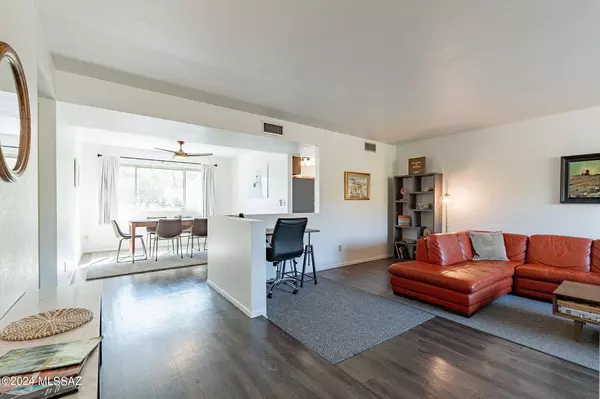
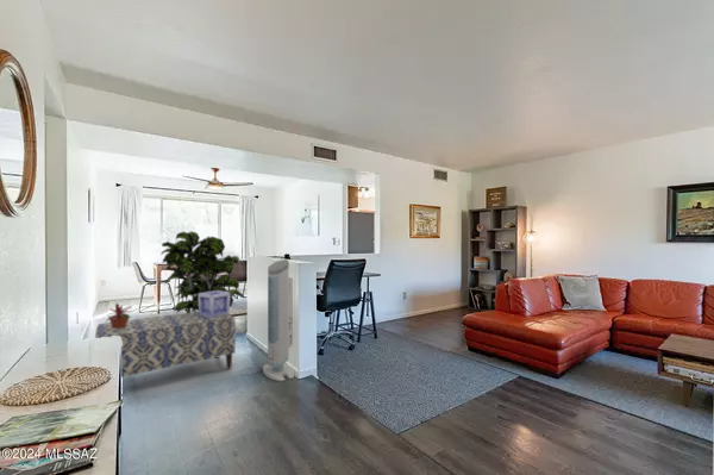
+ air purifier (278, 315)
+ bench (169, 348)
+ wooden crate (214, 302)
+ potted plant (118, 313)
+ indoor plant (203, 287)
